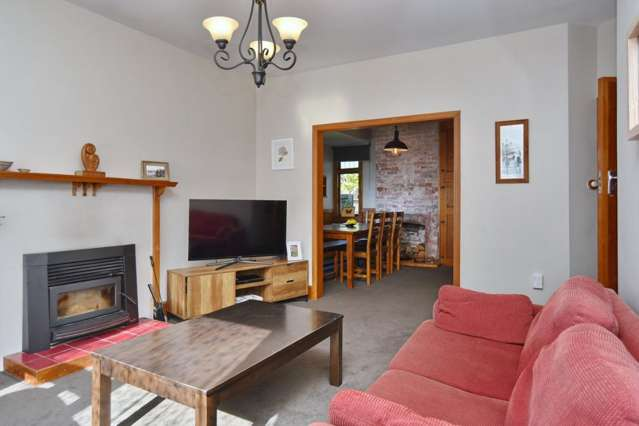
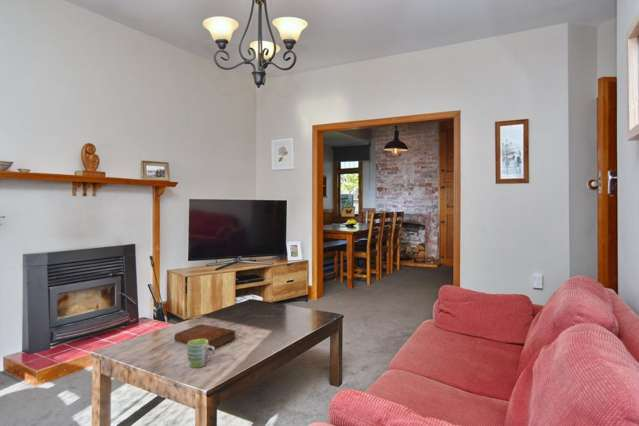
+ bible (205, 336)
+ mug (201, 353)
